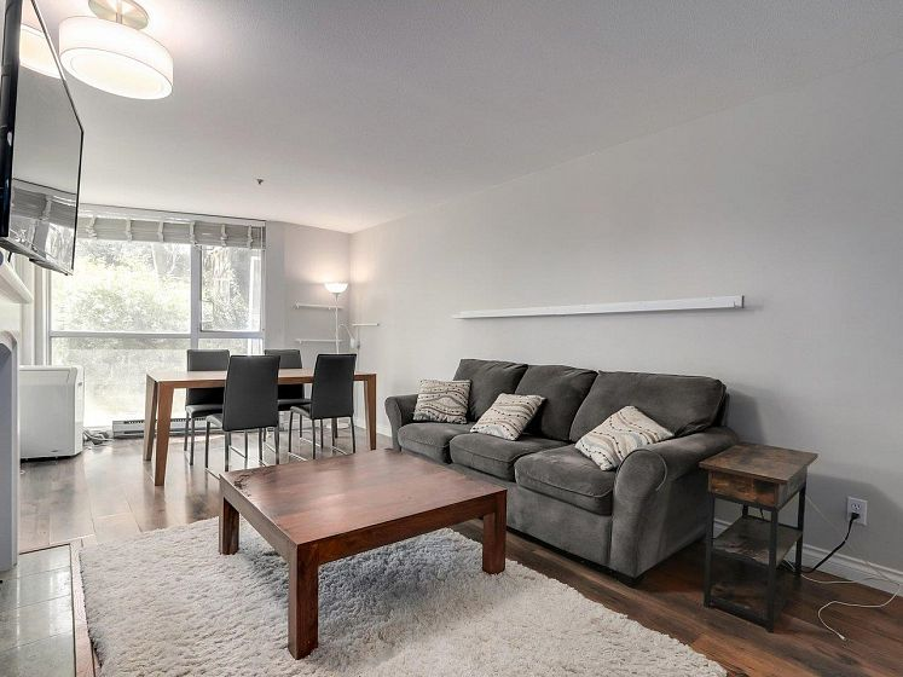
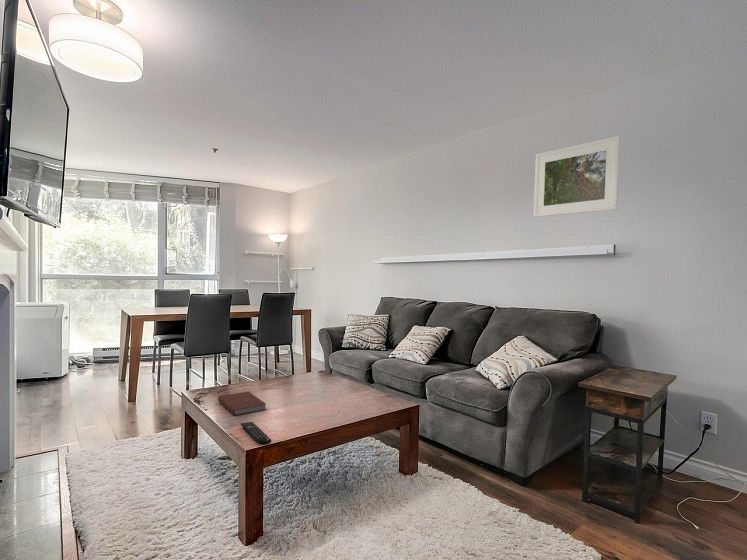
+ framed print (573, 179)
+ remote control (255, 432)
+ book (241, 402)
